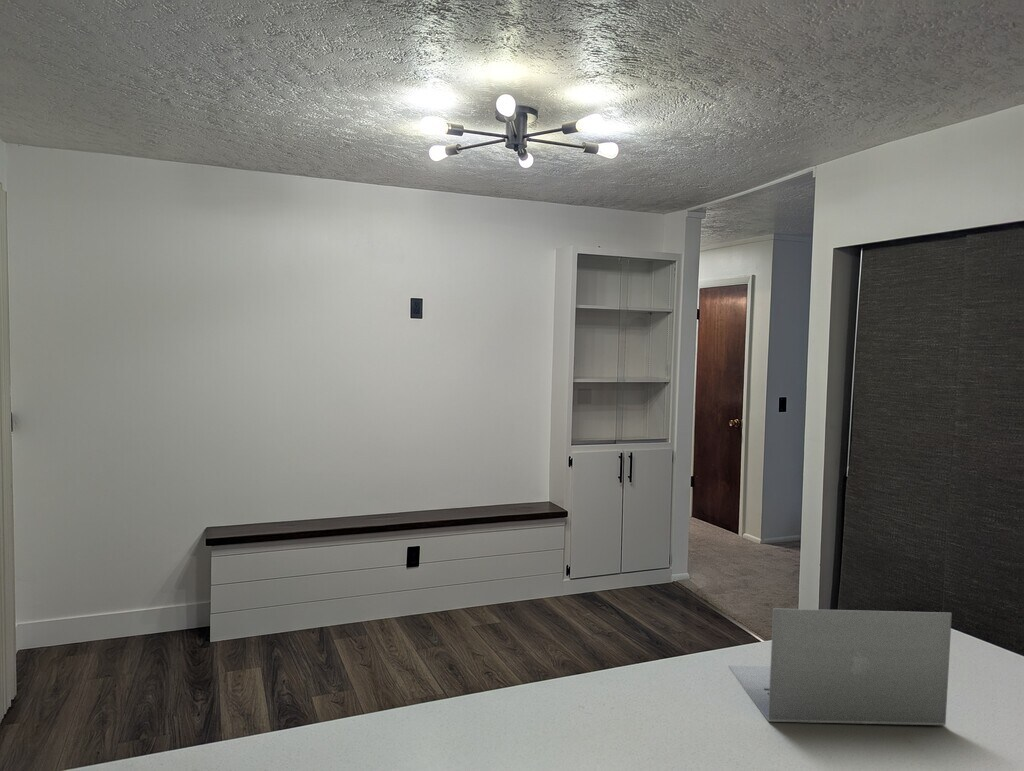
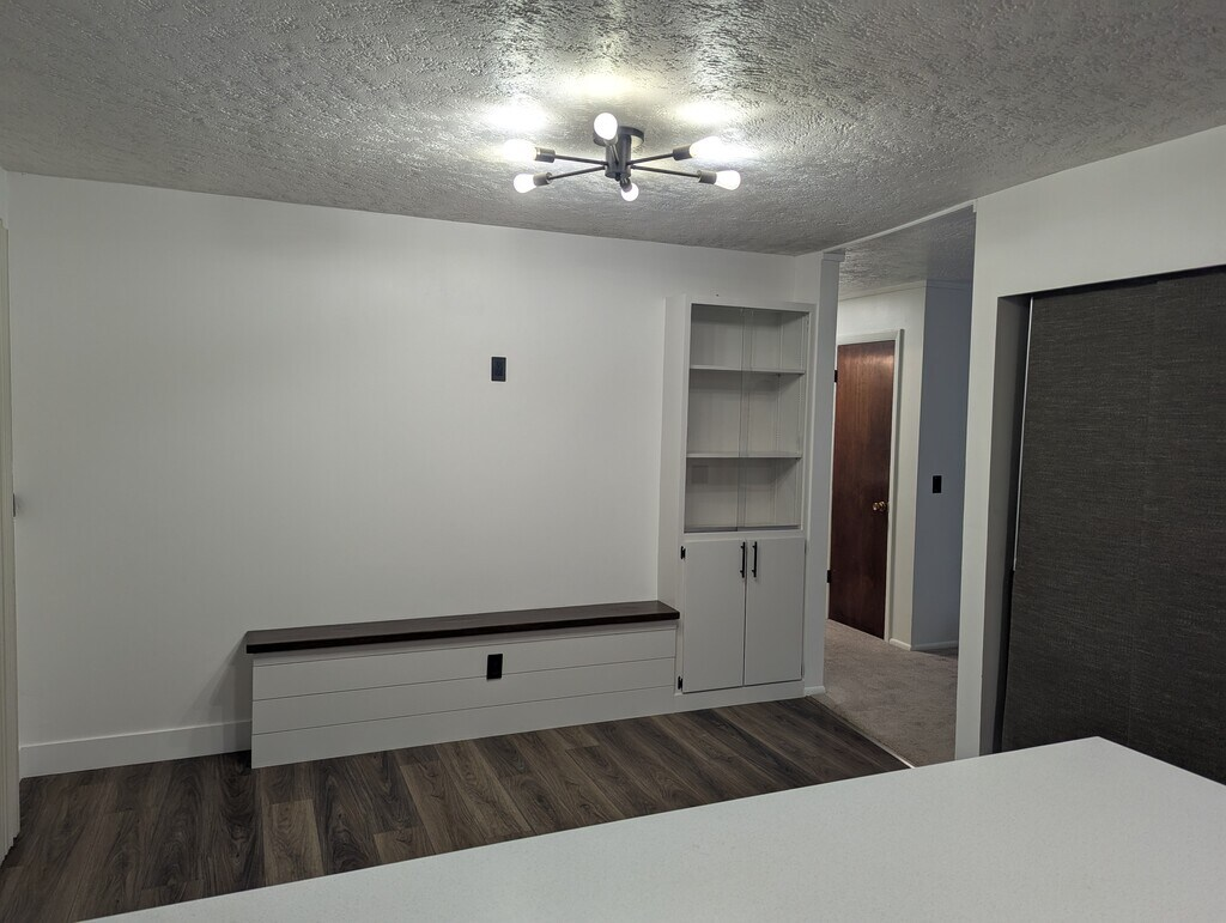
- laptop (831, 642)
